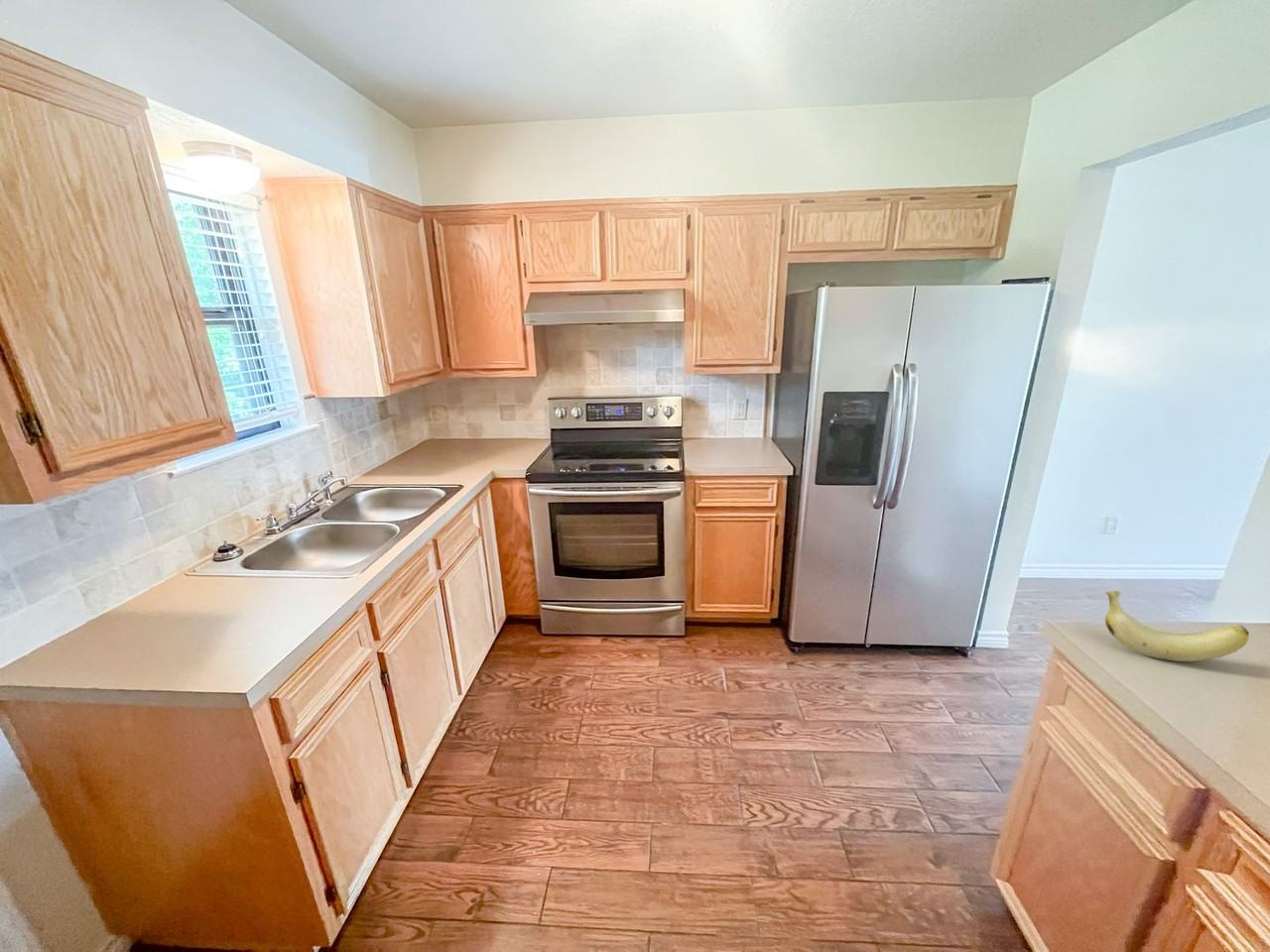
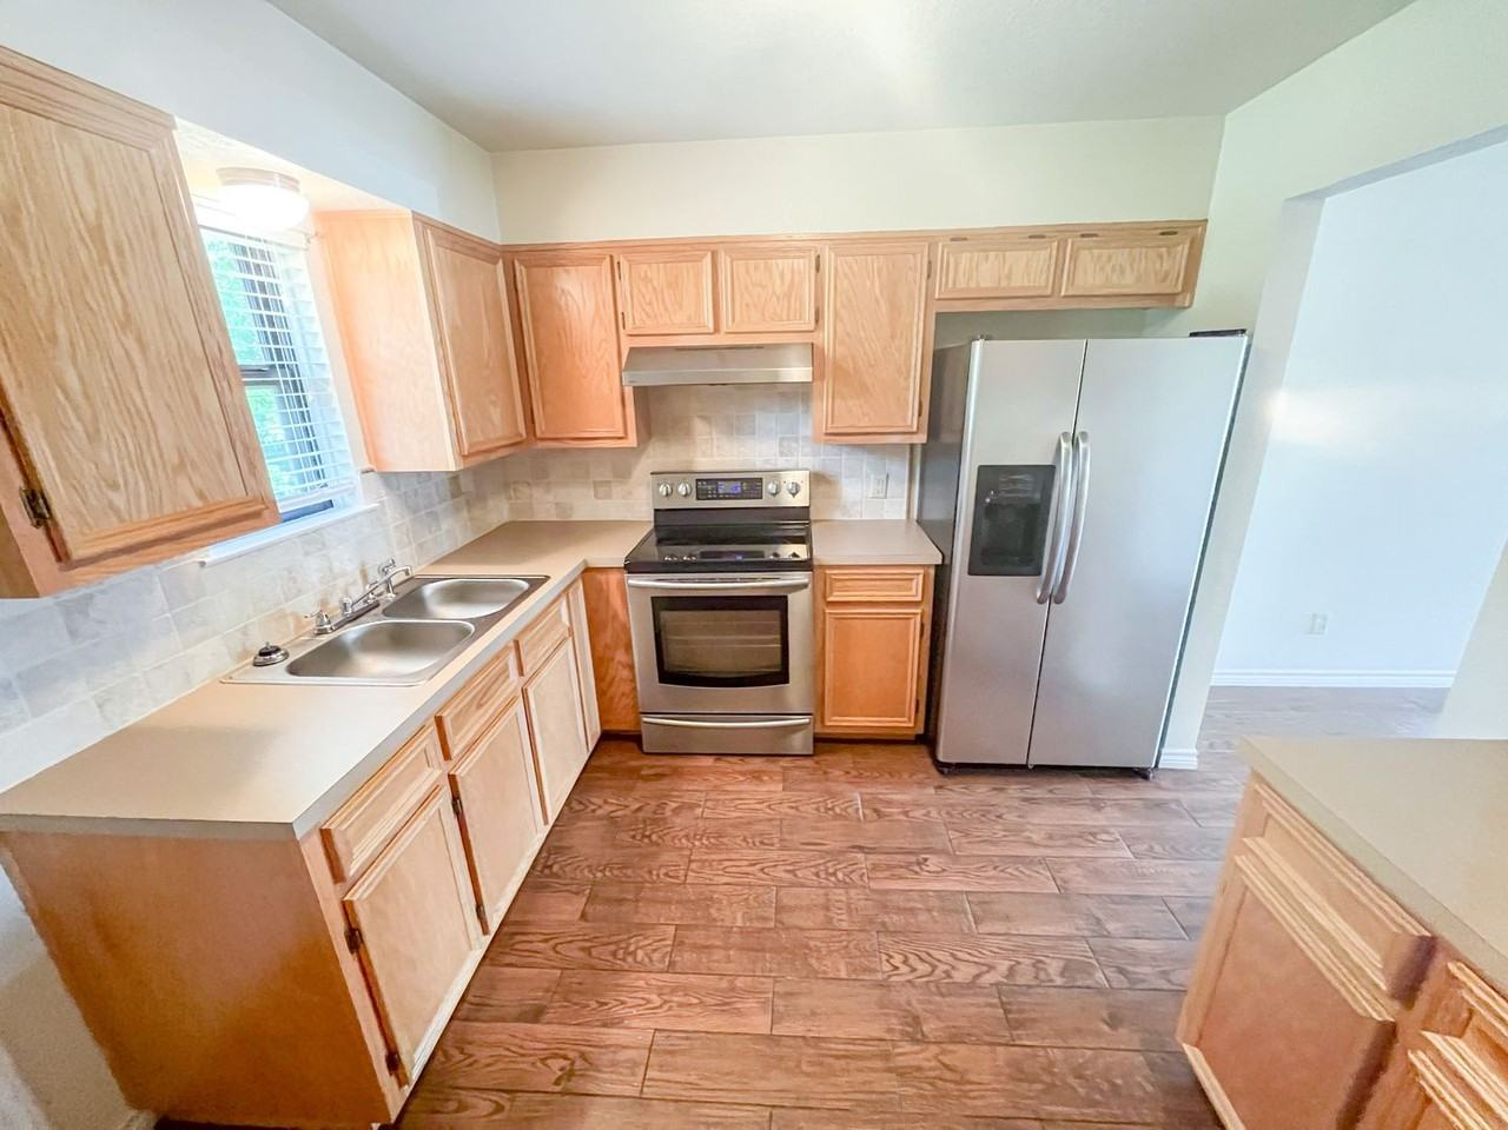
- banana (1169, 633)
